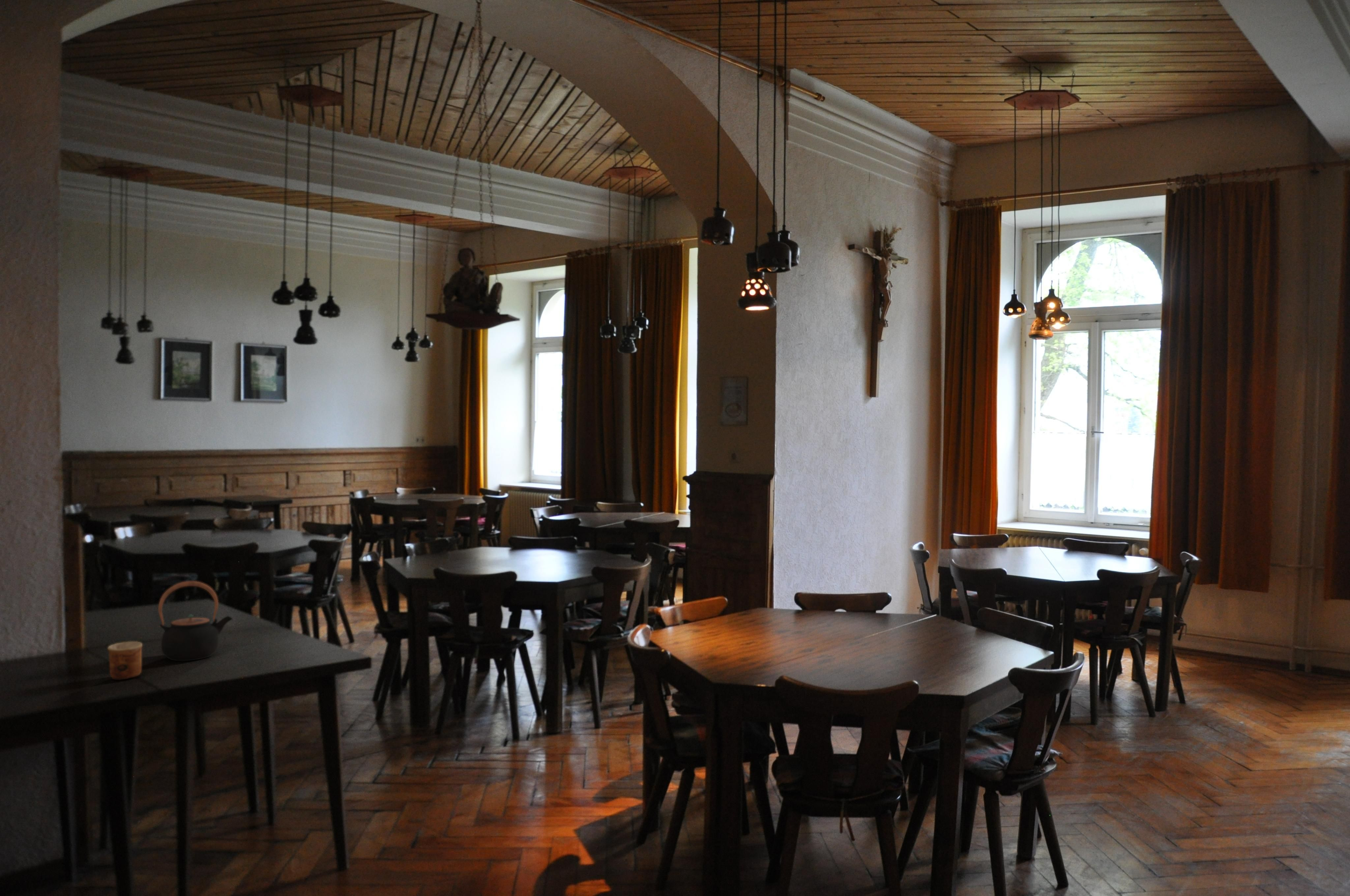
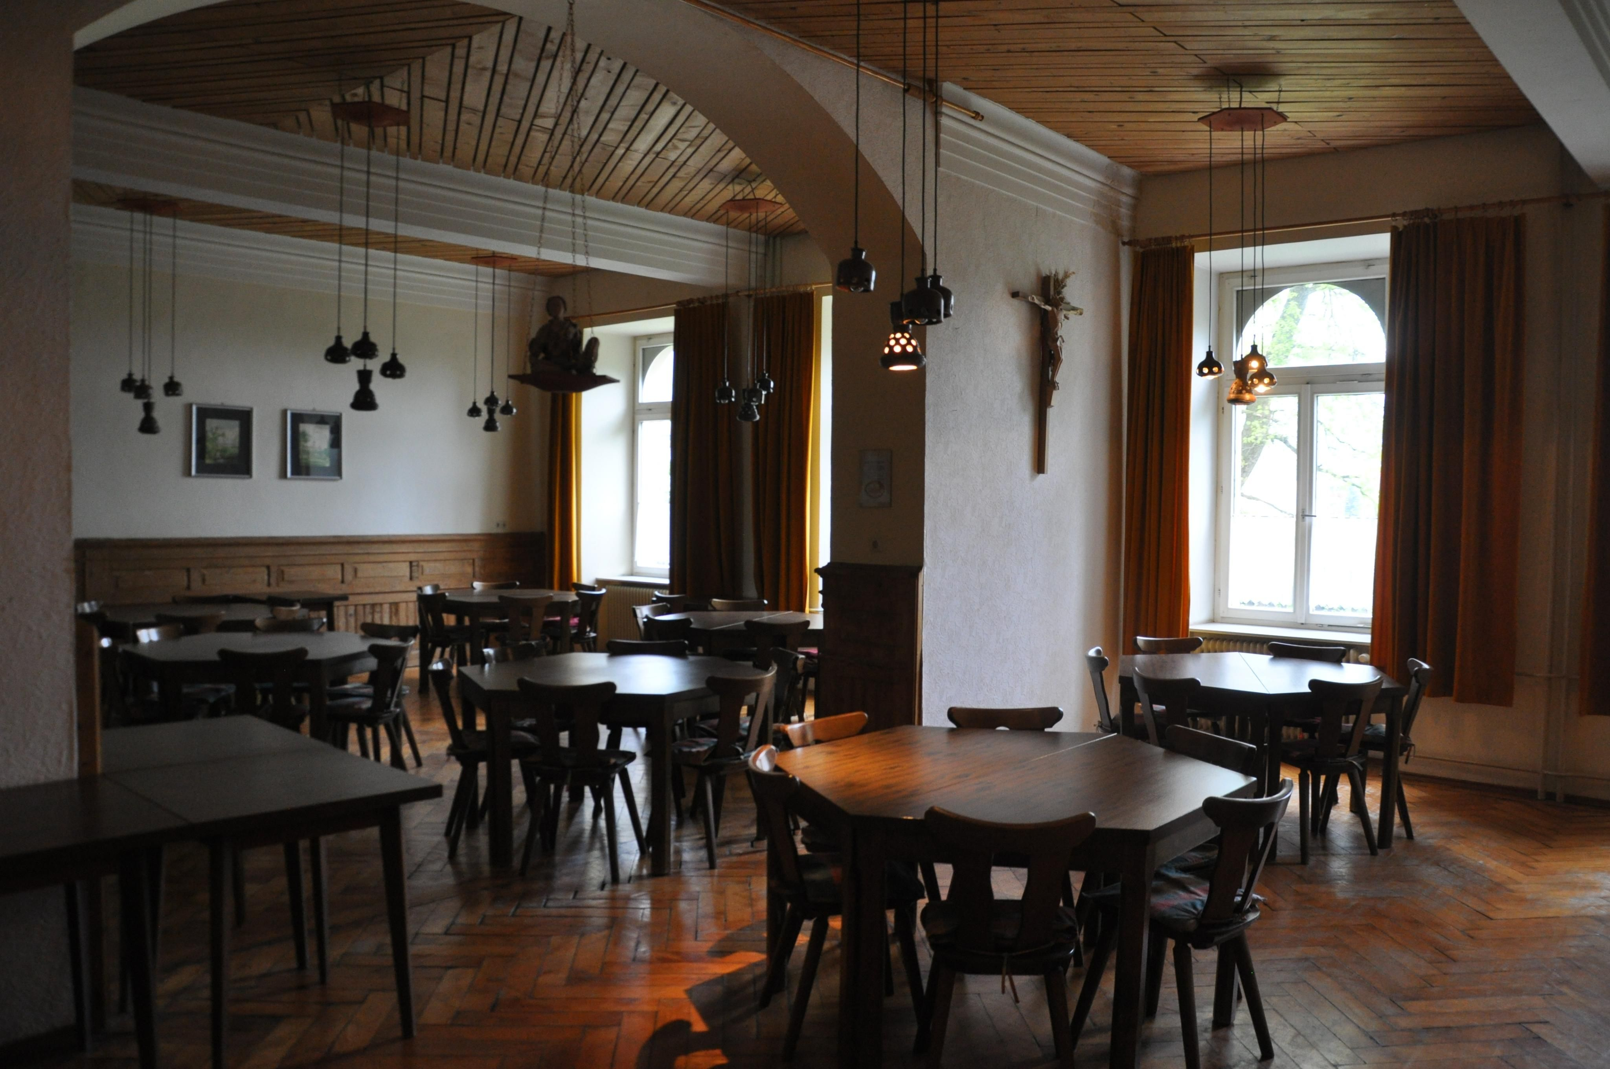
- teapot (196, 618)
- cup (125, 661)
